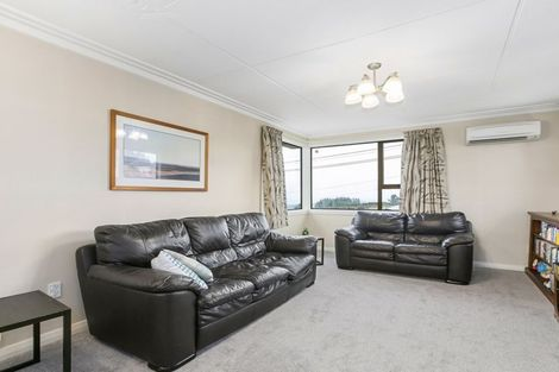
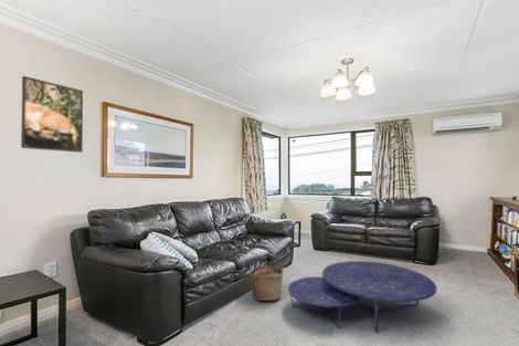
+ basket (265, 282)
+ nesting table (359, 292)
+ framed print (54, 116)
